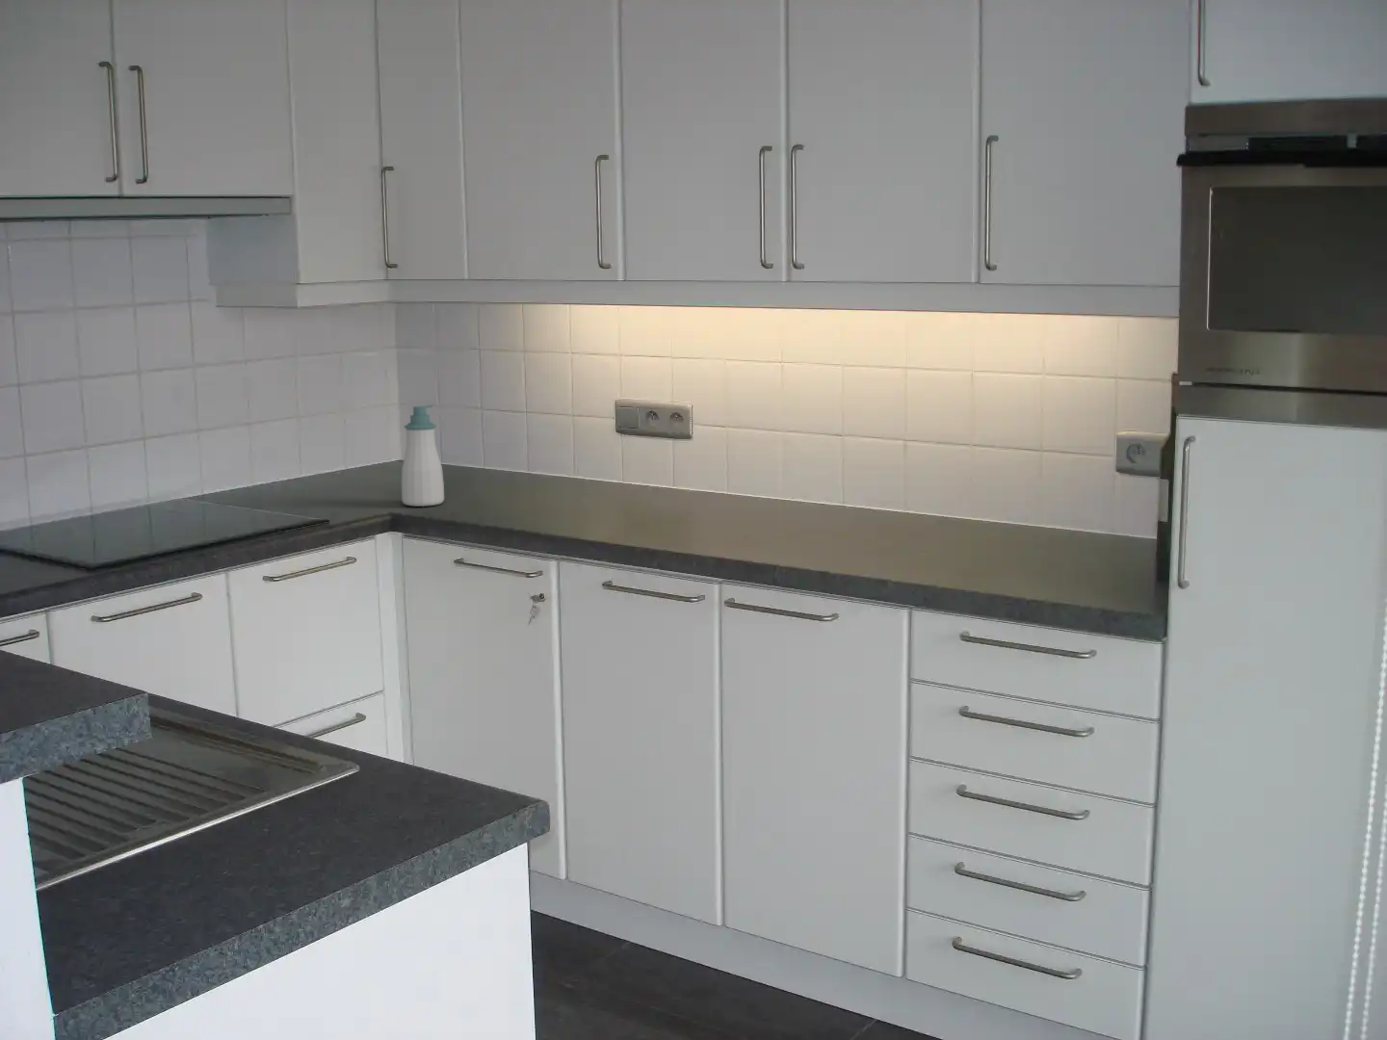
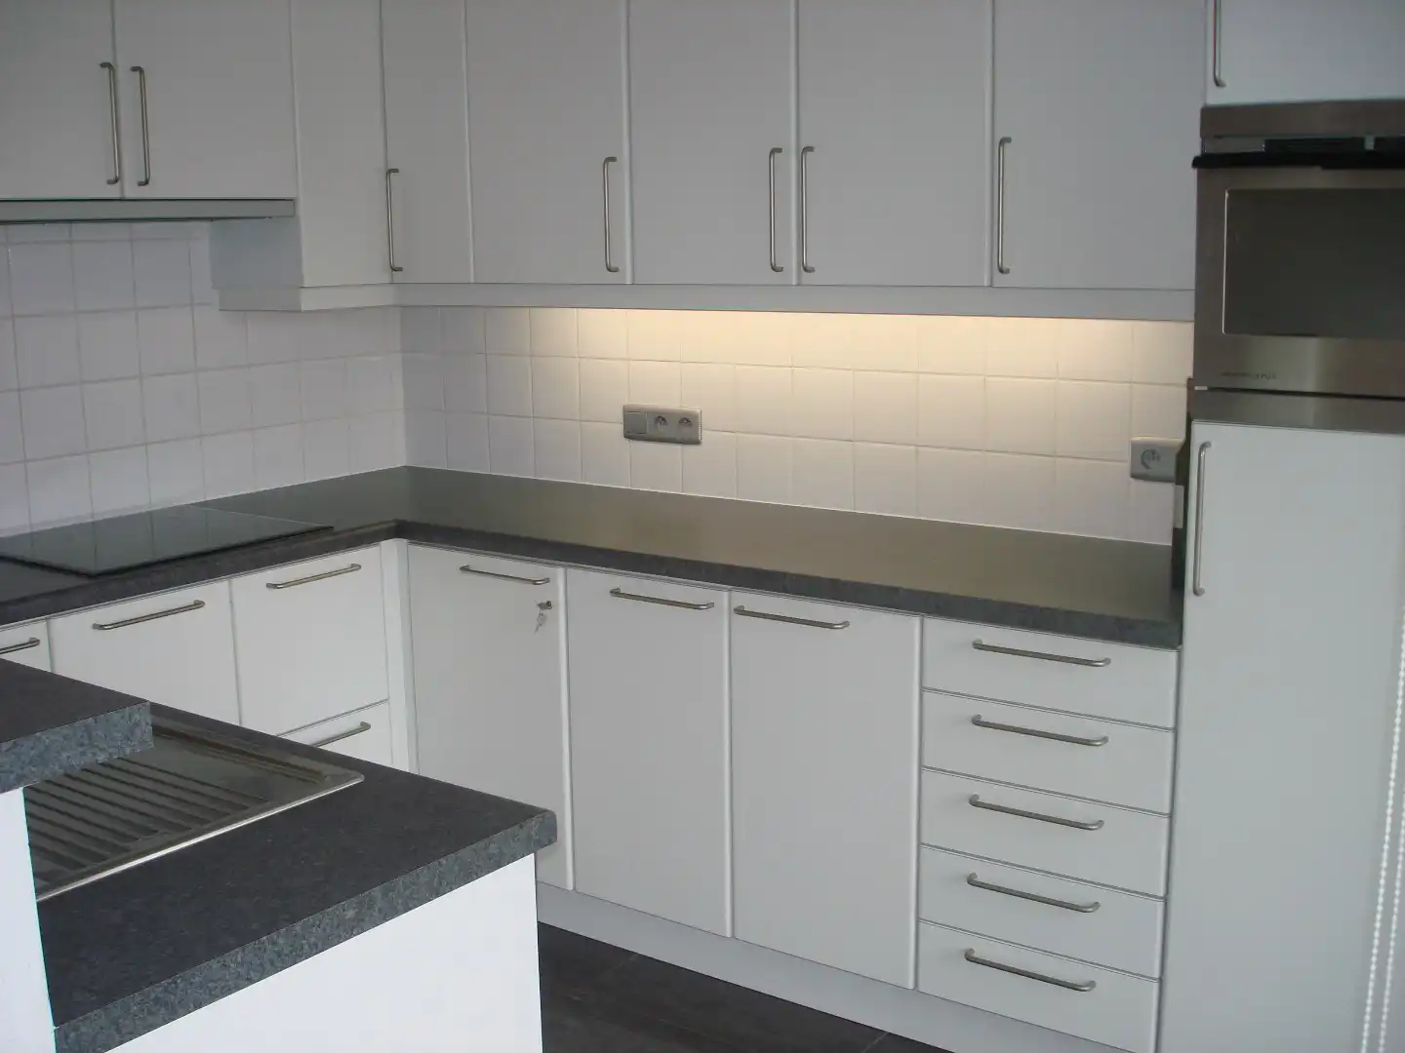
- soap bottle (420, 456)
